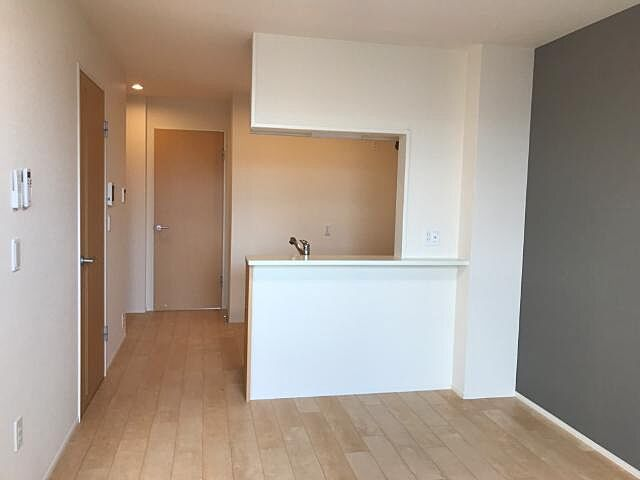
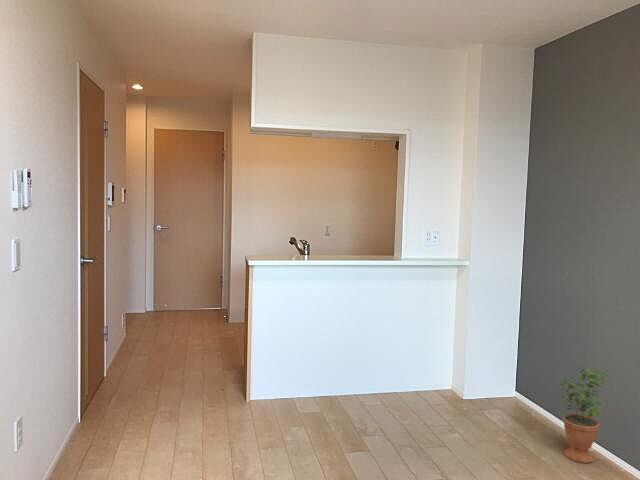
+ potted plant (582, 409)
